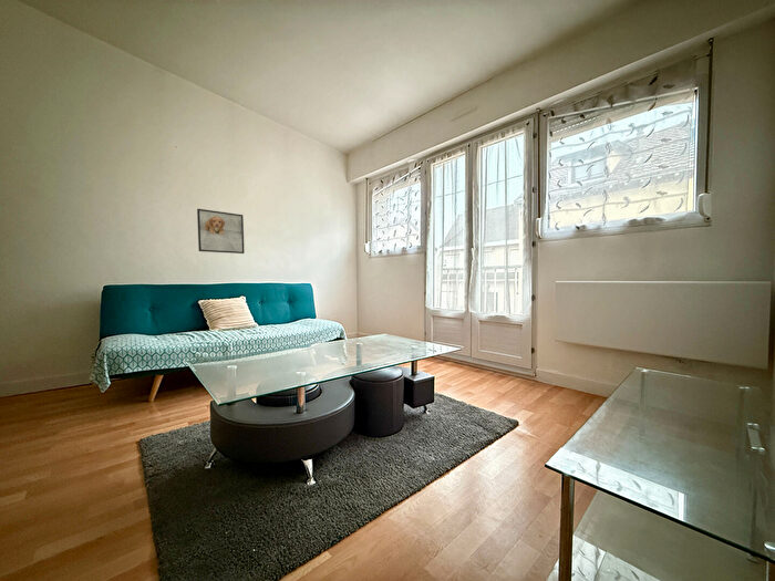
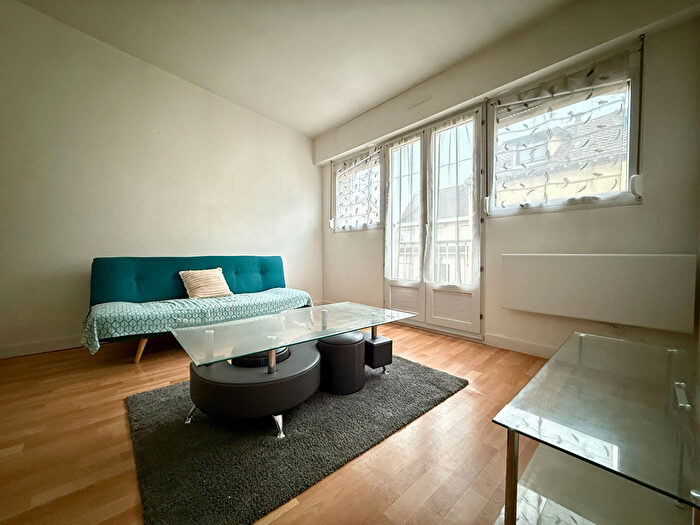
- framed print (221, 231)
